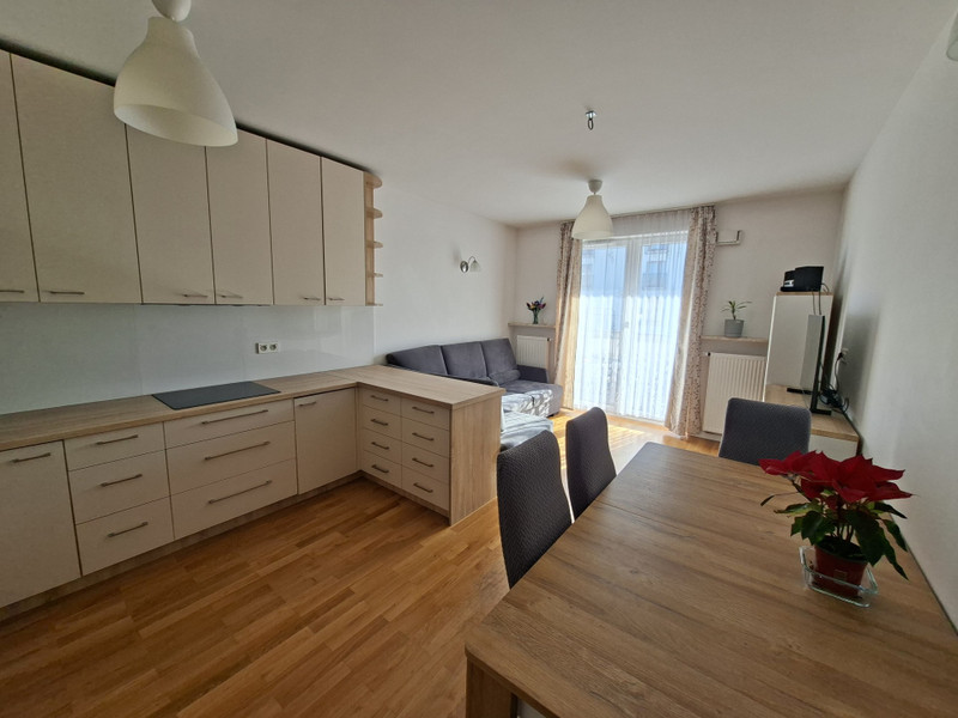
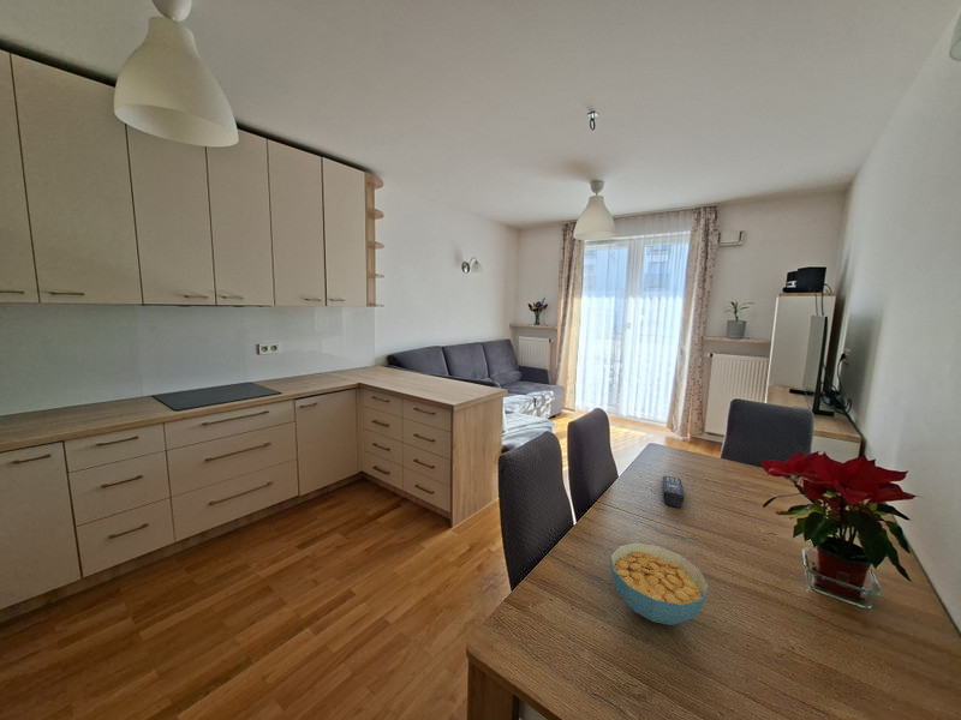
+ remote control (671, 488)
+ cereal bowl (655, 589)
